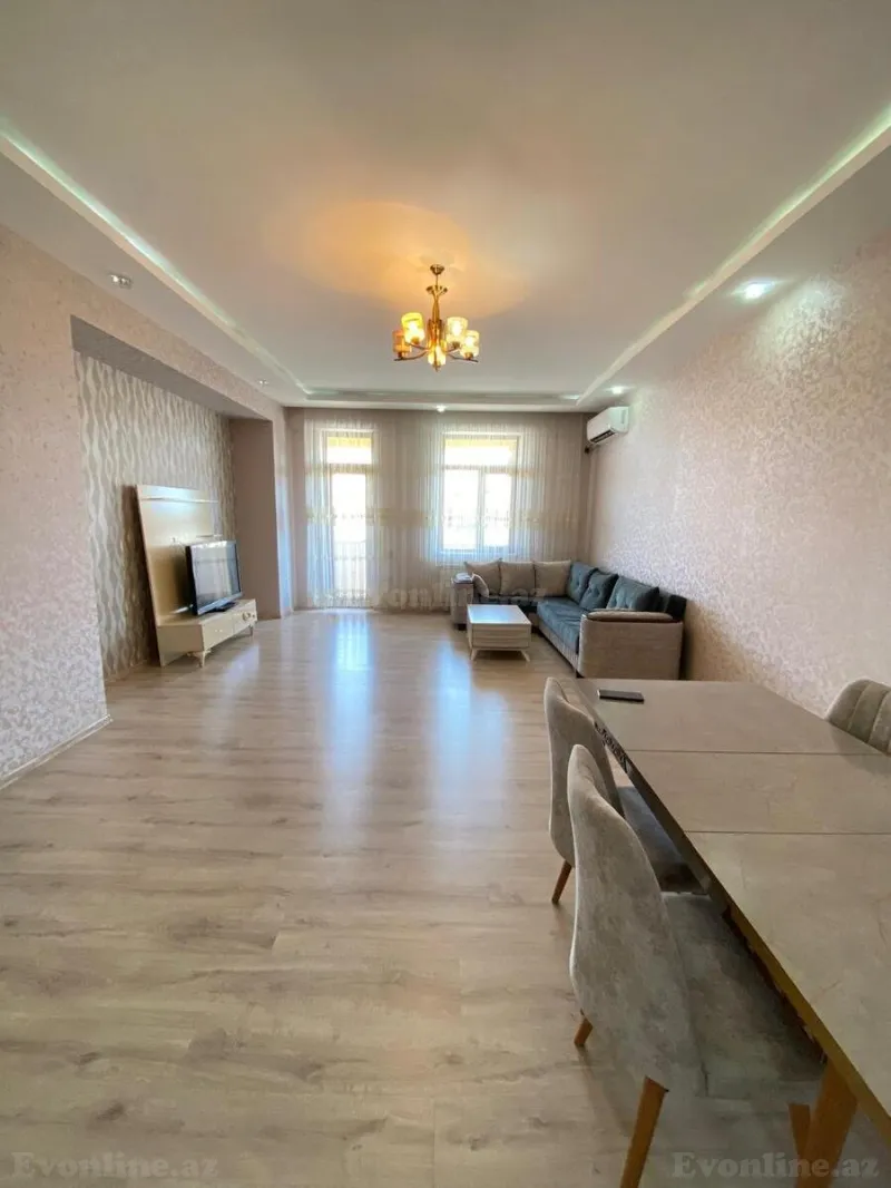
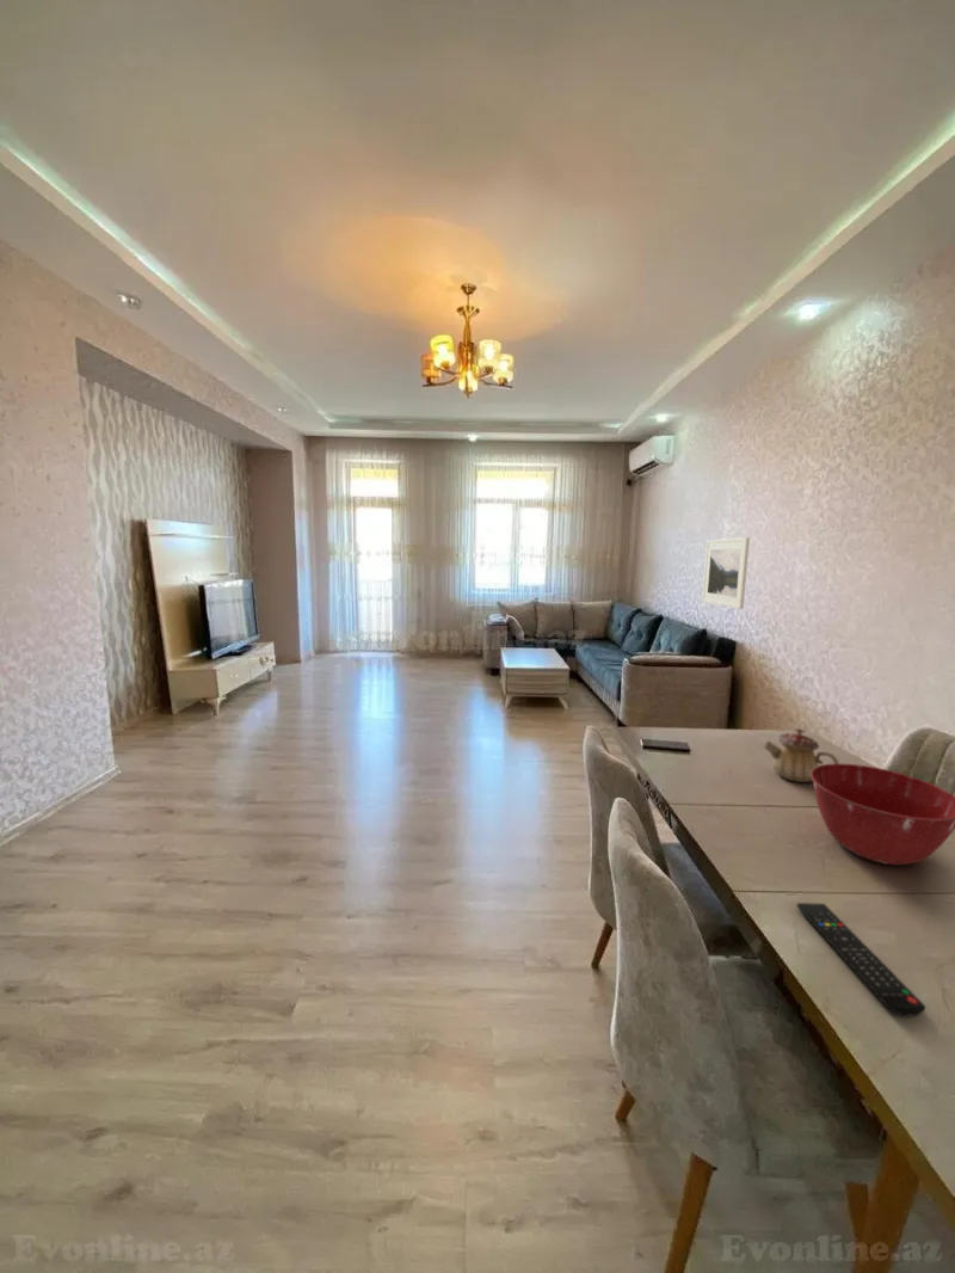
+ mixing bowl (879, 818)
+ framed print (723, 572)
+ remote control (854, 952)
+ teapot (800, 752)
